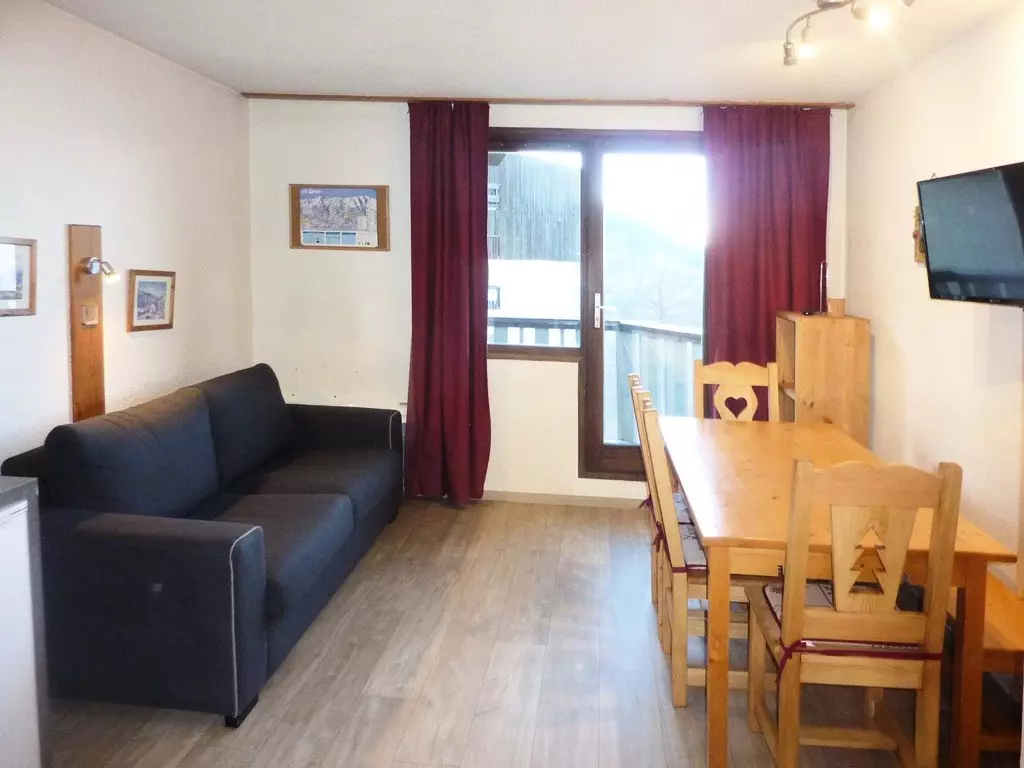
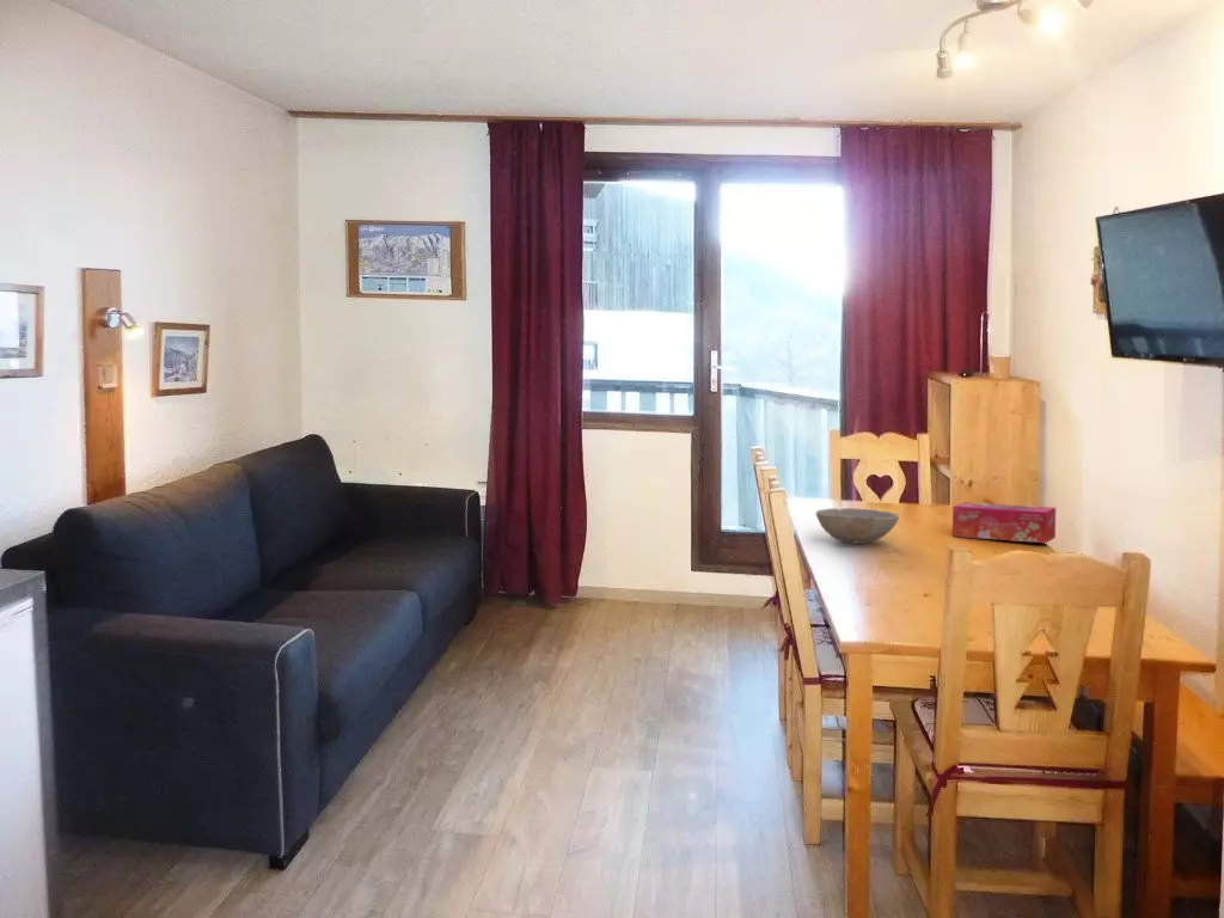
+ tissue box (1003, 521)
+ bowl (856, 527)
